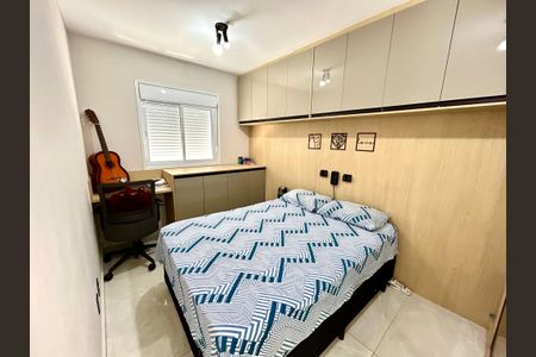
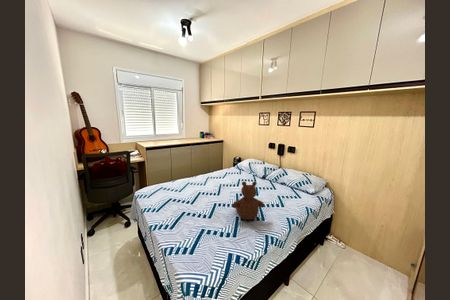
+ teddy bear (247, 197)
